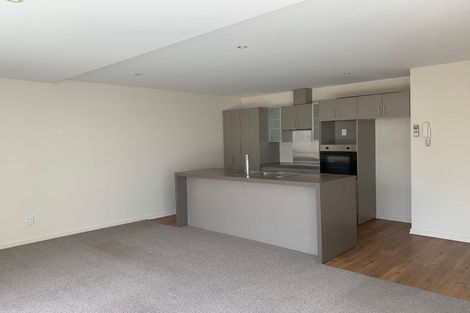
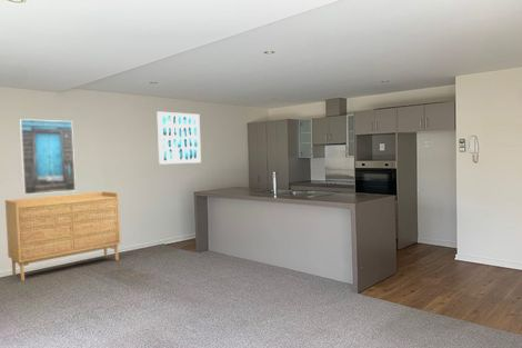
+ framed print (48, 156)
+ wall art (180, 138)
+ sideboard (67, 231)
